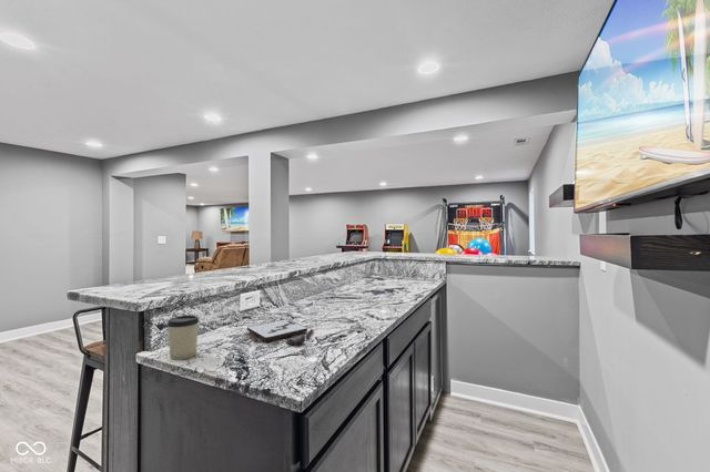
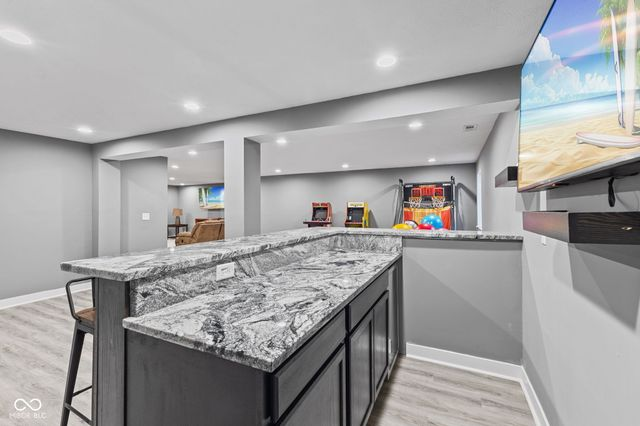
- cup (183, 337)
- board game (280, 330)
